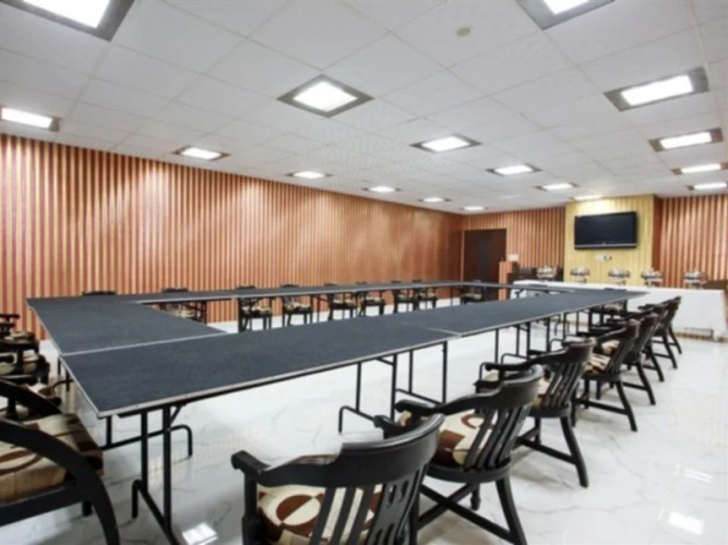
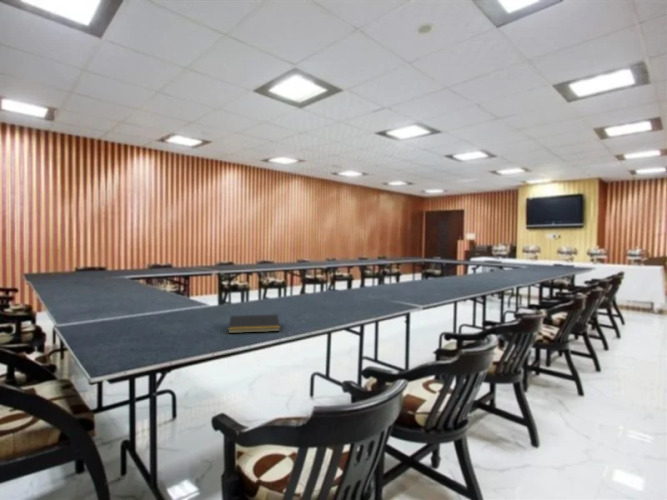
+ notepad (254, 323)
